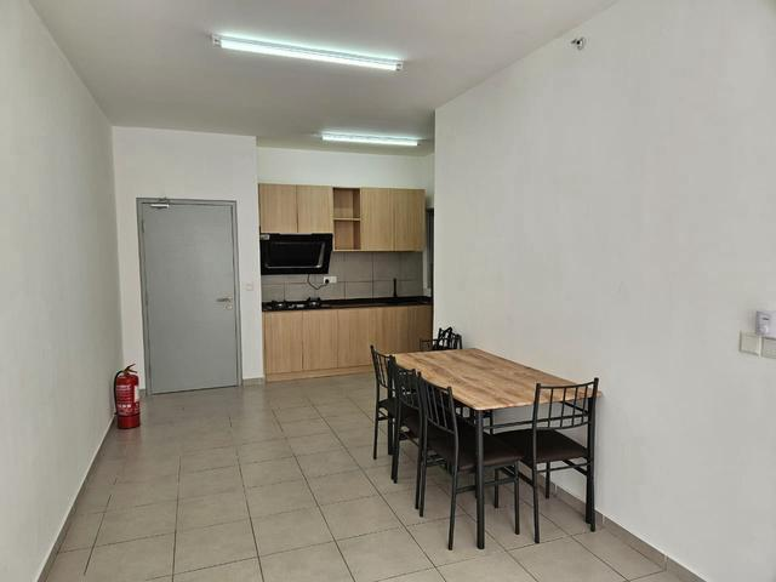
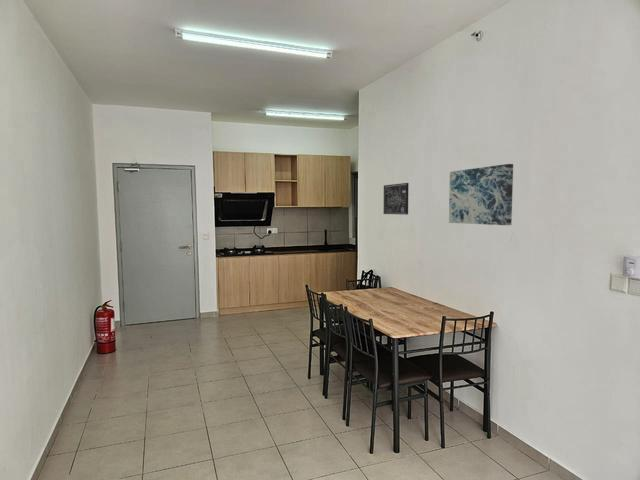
+ wall art (478, 196)
+ wall art (395, 199)
